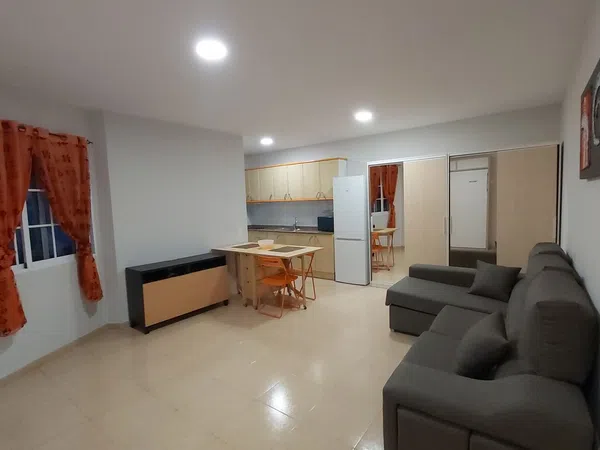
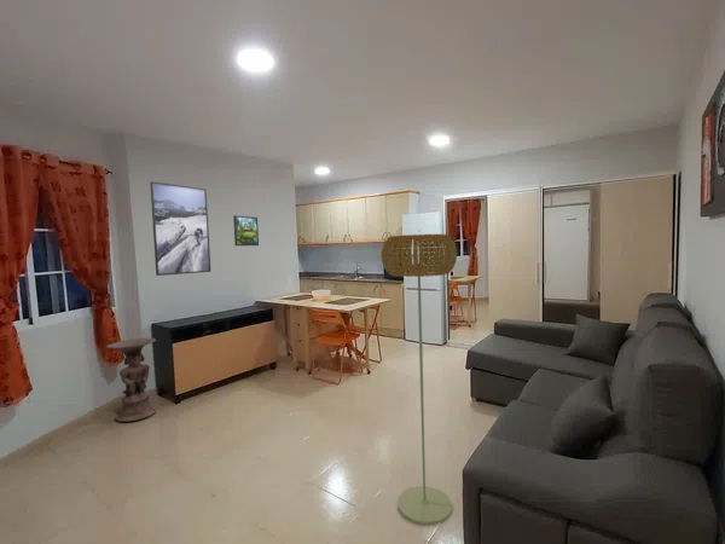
+ pedestal table (133, 377)
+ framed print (246, 231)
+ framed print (182, 230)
+ floor lamp (420, 372)
